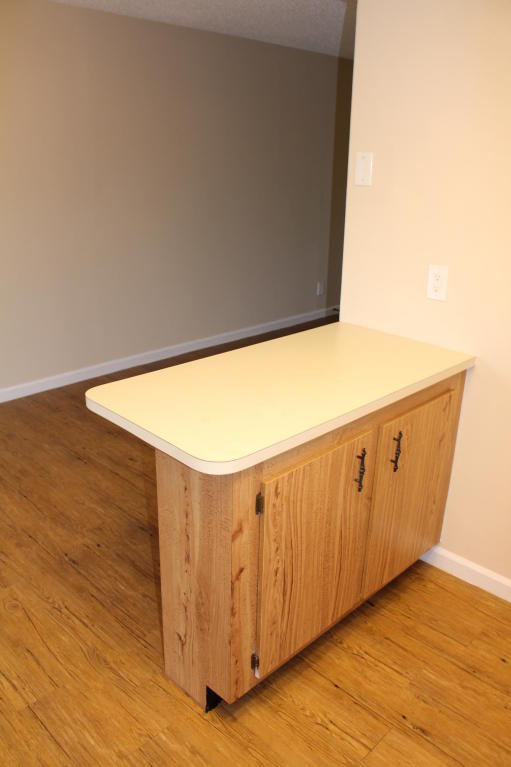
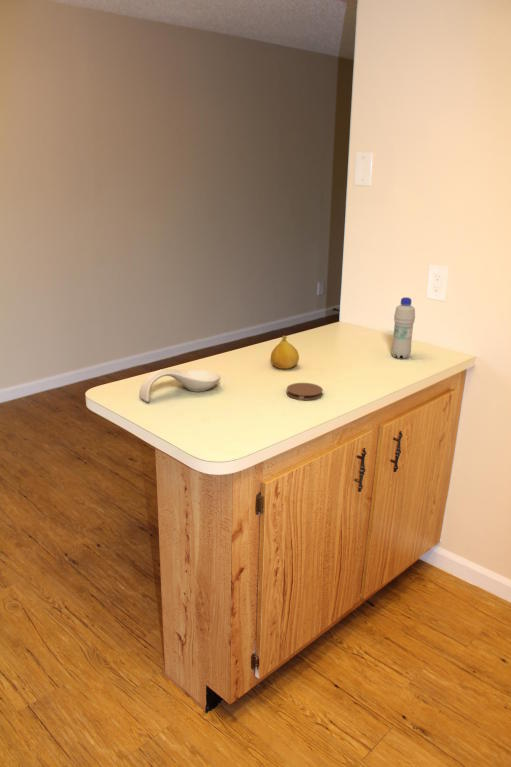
+ spoon rest (181, 380)
+ fruit (285, 351)
+ coaster (304, 391)
+ bottle (403, 327)
